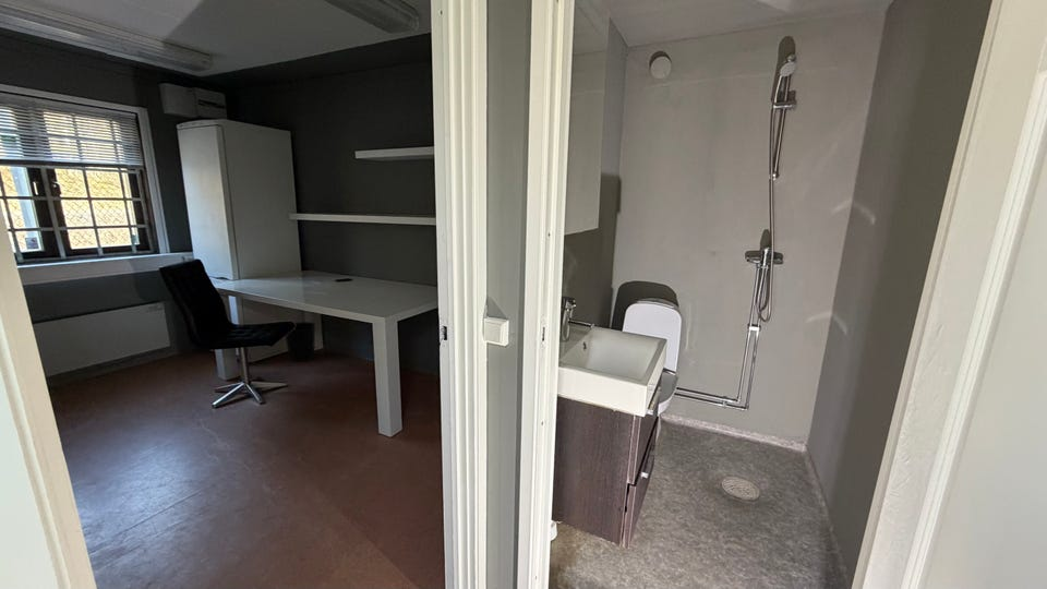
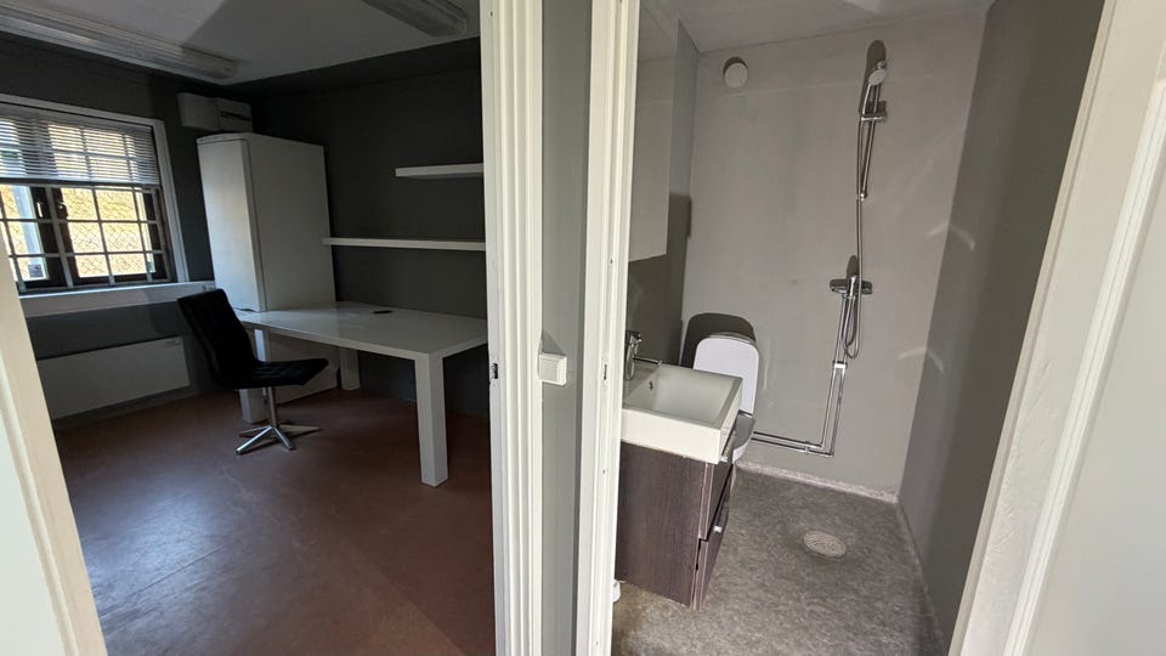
- wastebasket (300, 341)
